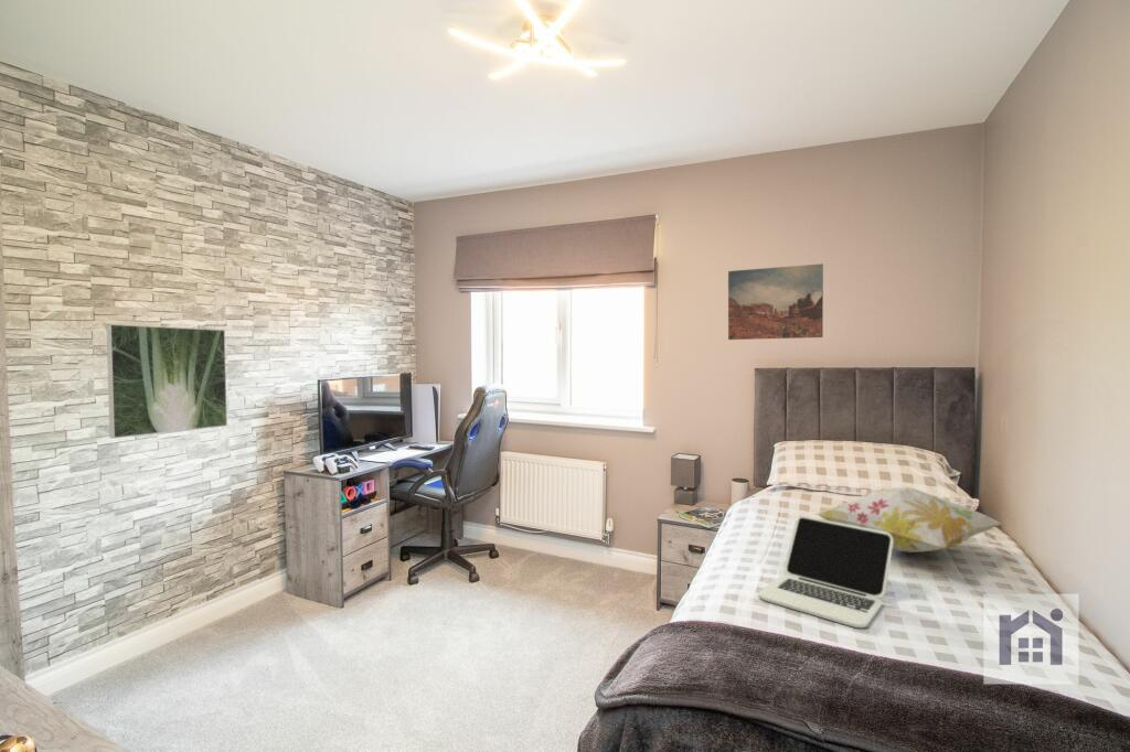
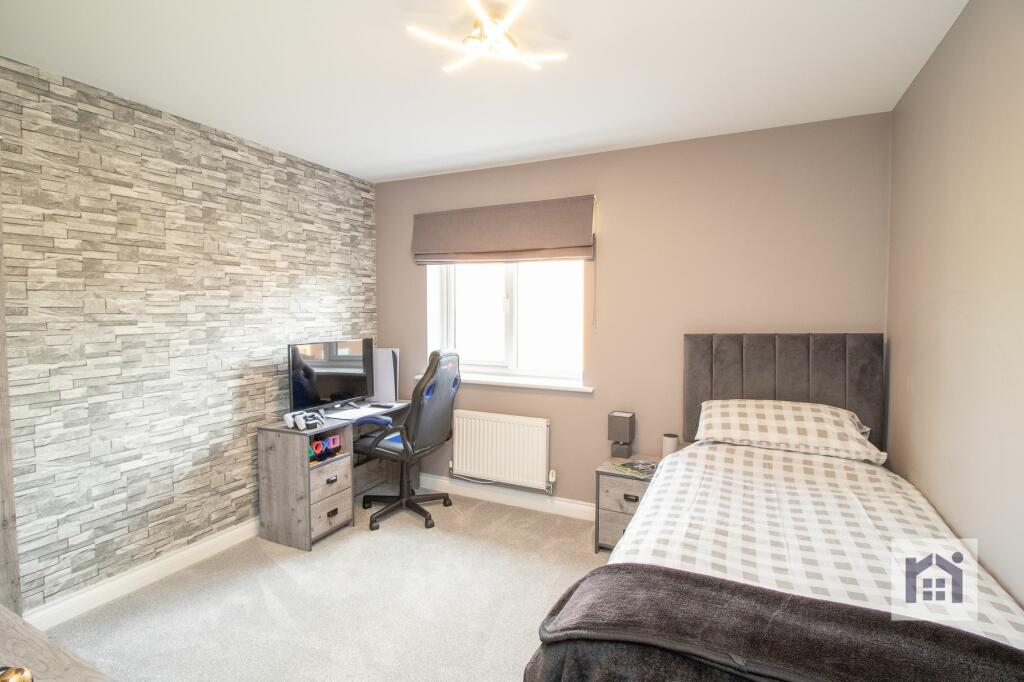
- decorative pillow (905, 518)
- wall art (774, 303)
- laptop (825, 565)
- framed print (171, 379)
